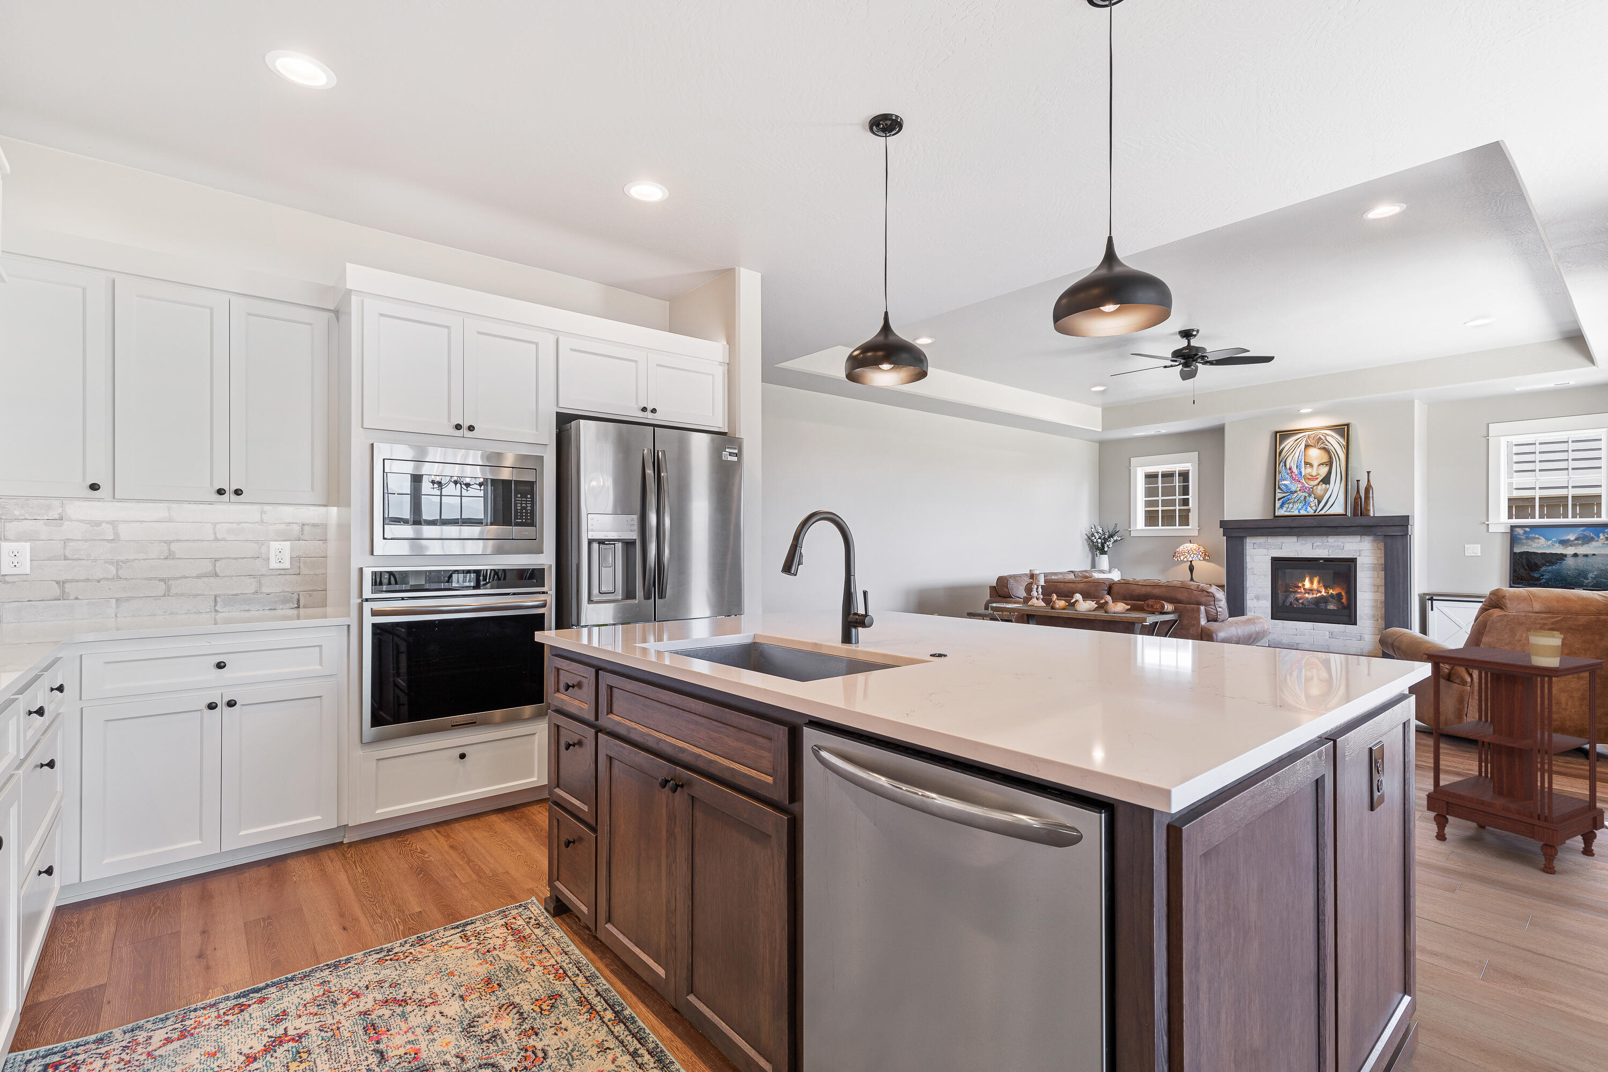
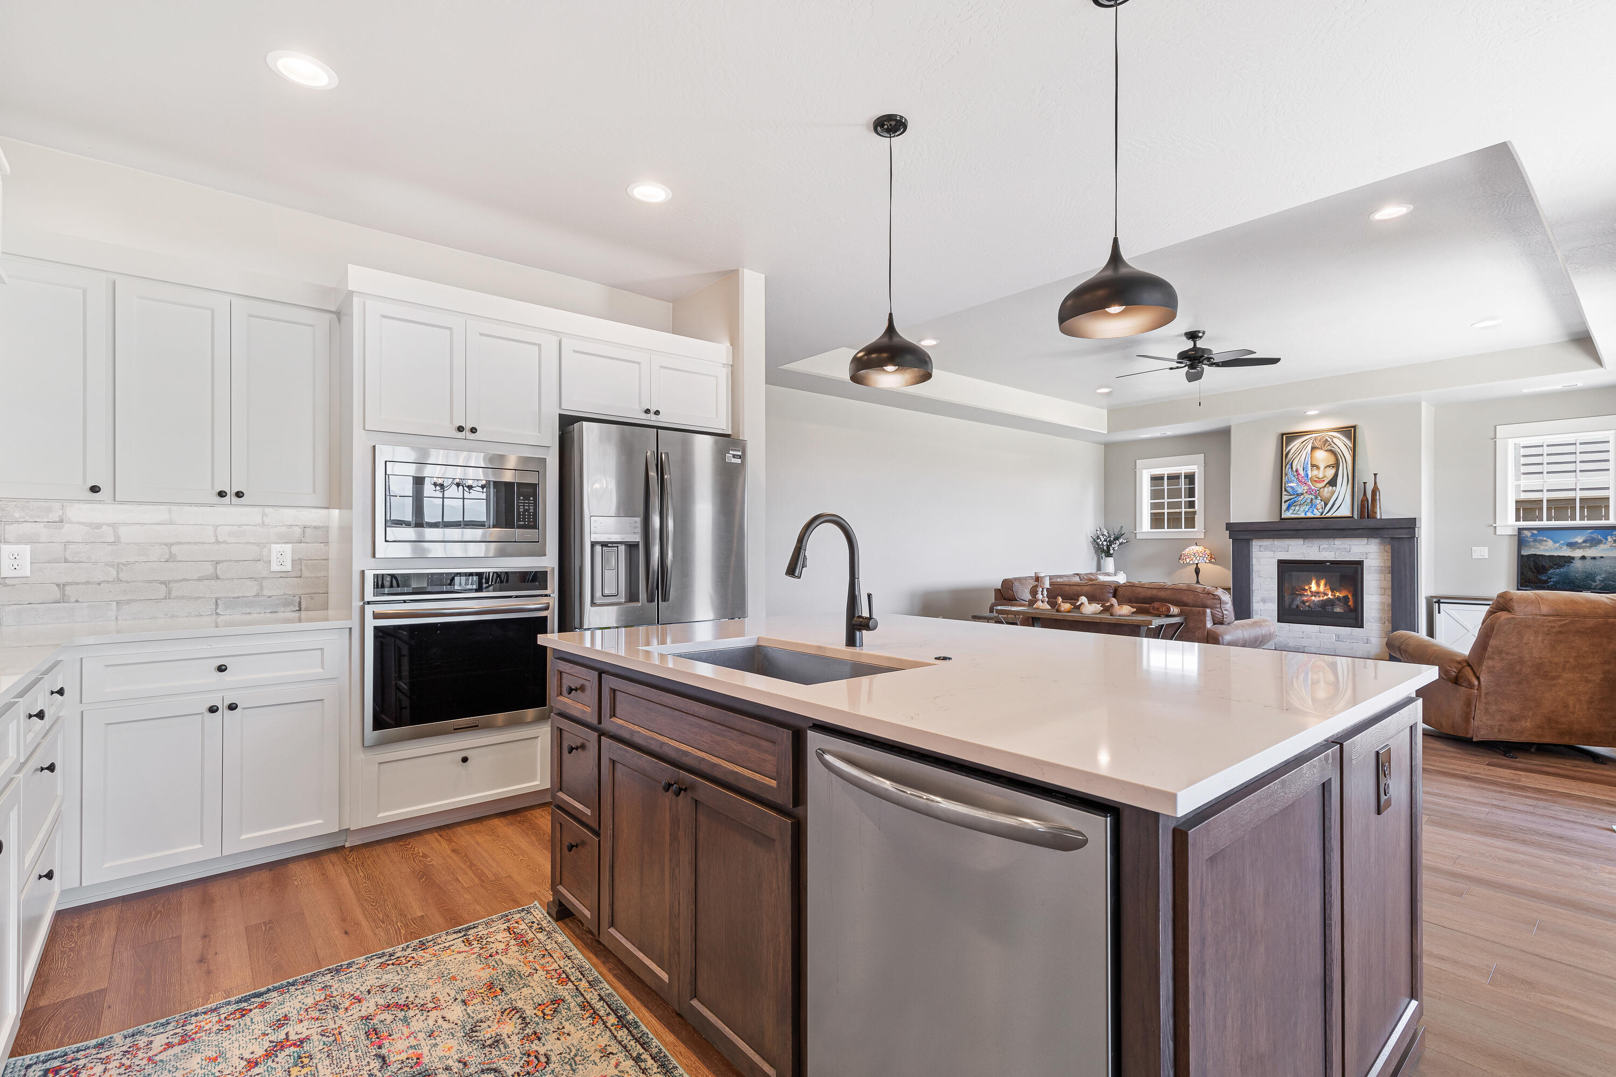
- coffee cup (1545, 647)
- side table (1512, 753)
